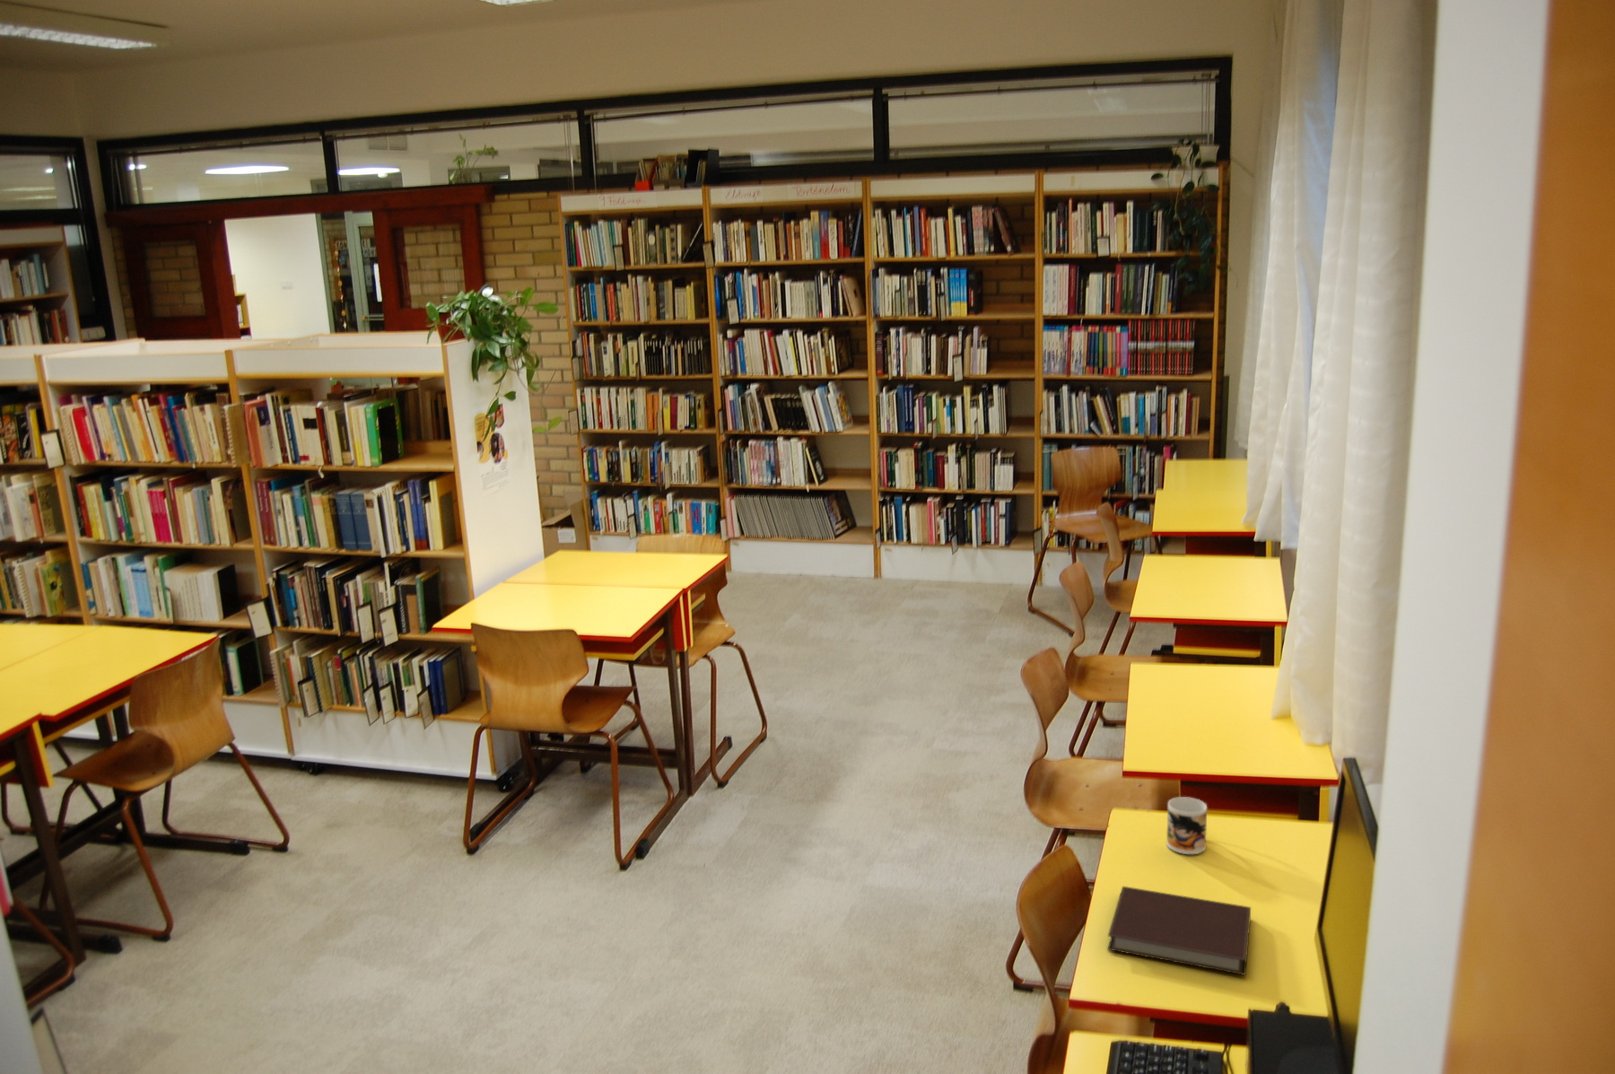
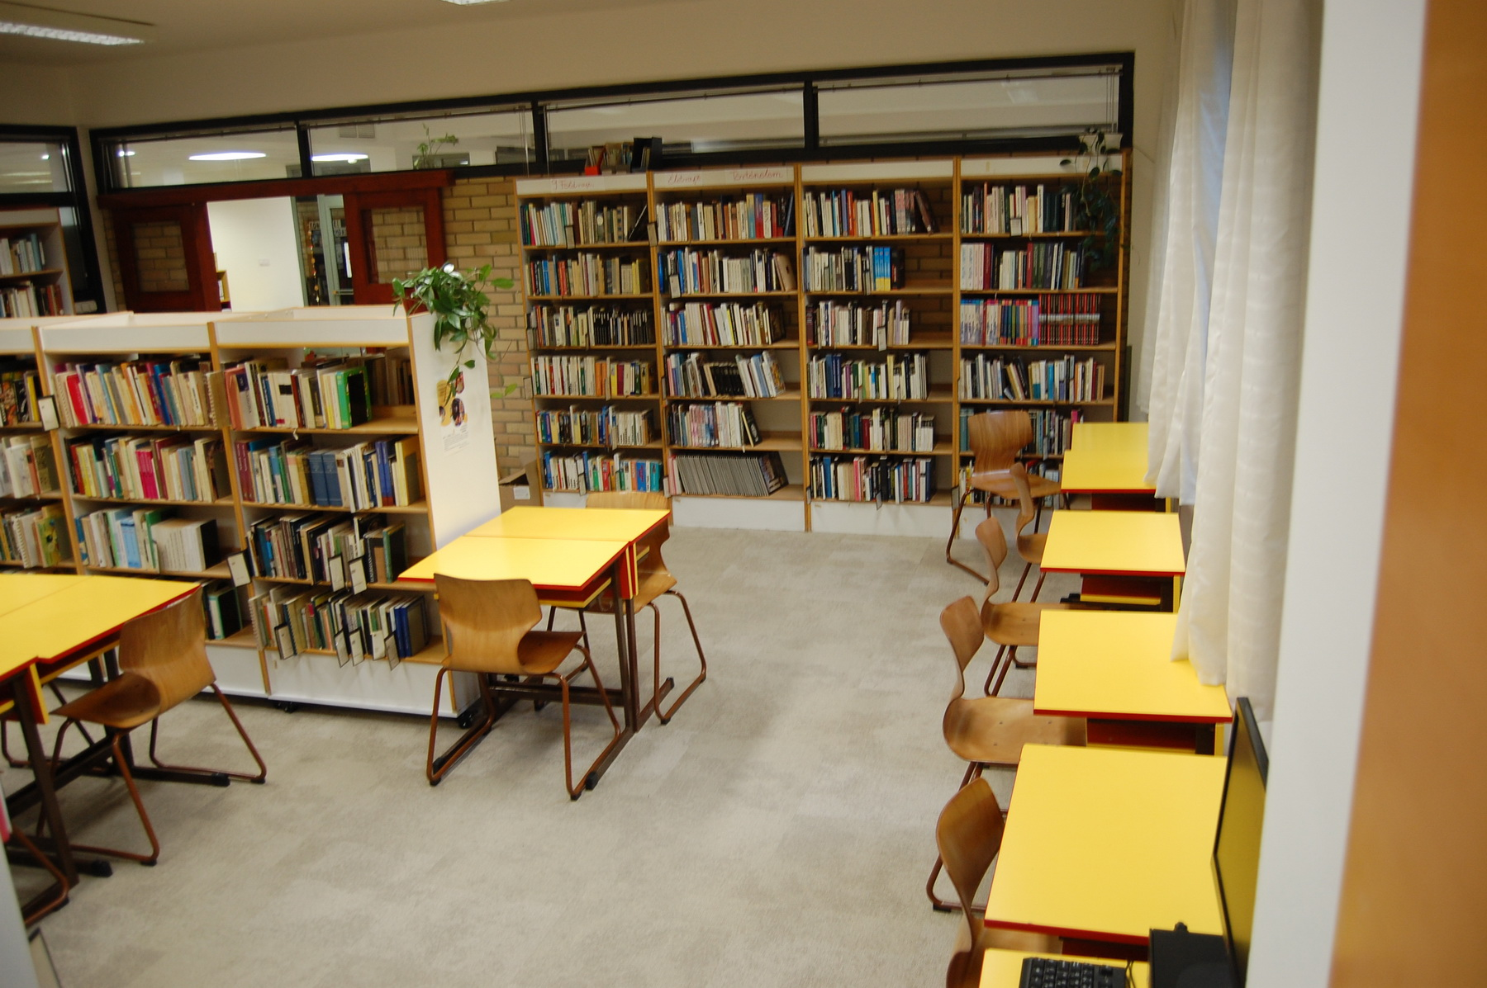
- notebook (1180, 927)
- mug (1188, 822)
